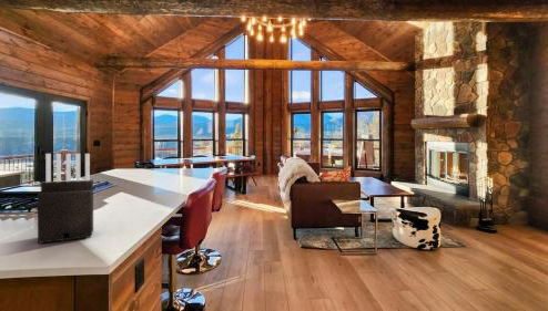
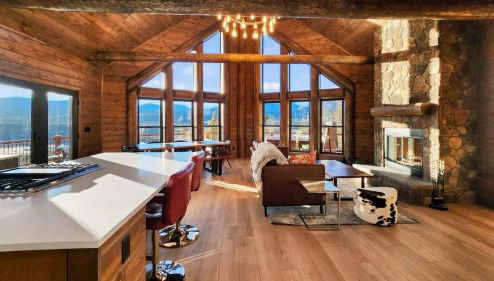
- knife block (67, 195)
